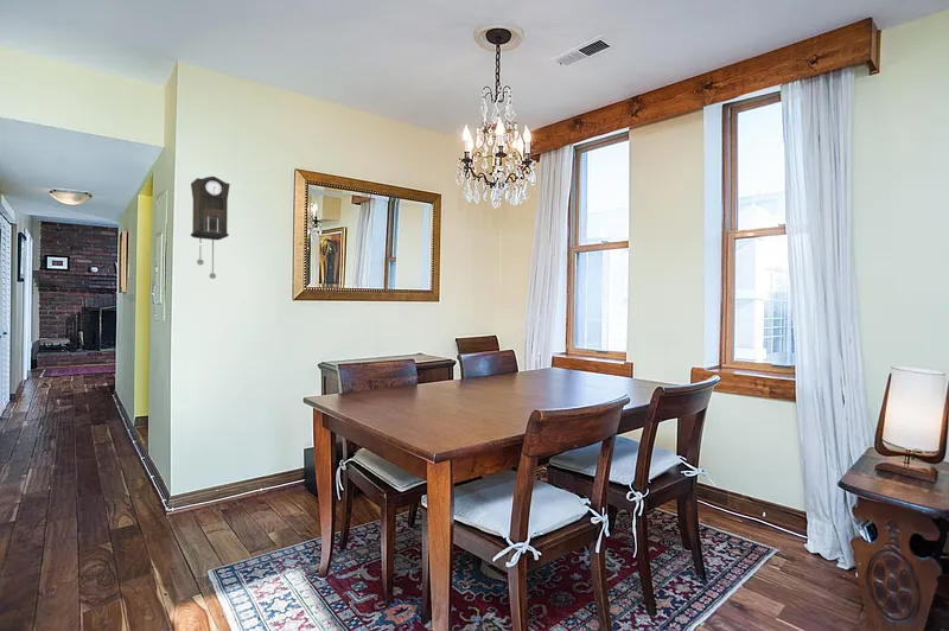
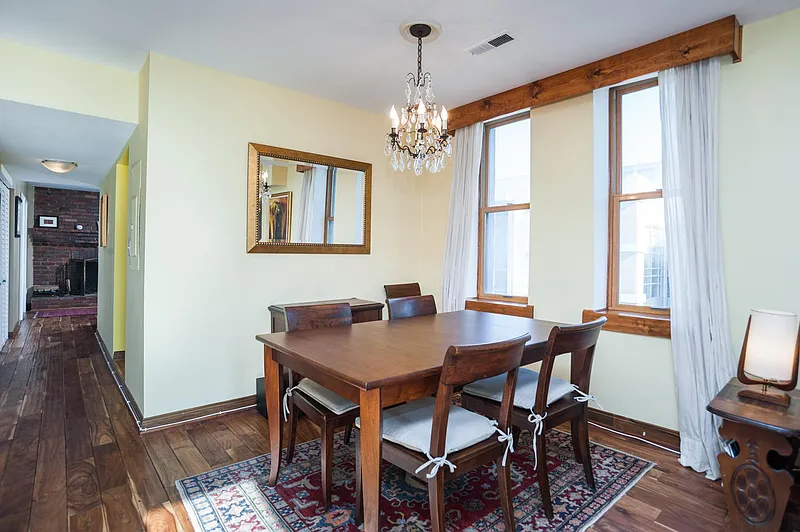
- pendulum clock (209, 228)
